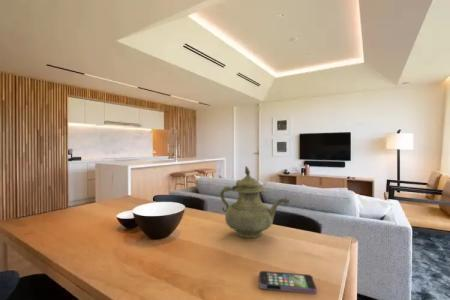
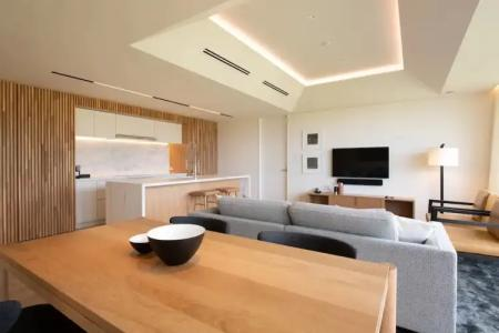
- smartphone (286, 281)
- teapot (252, 200)
